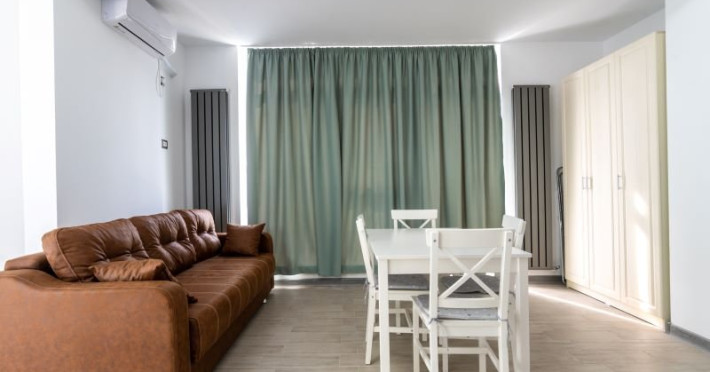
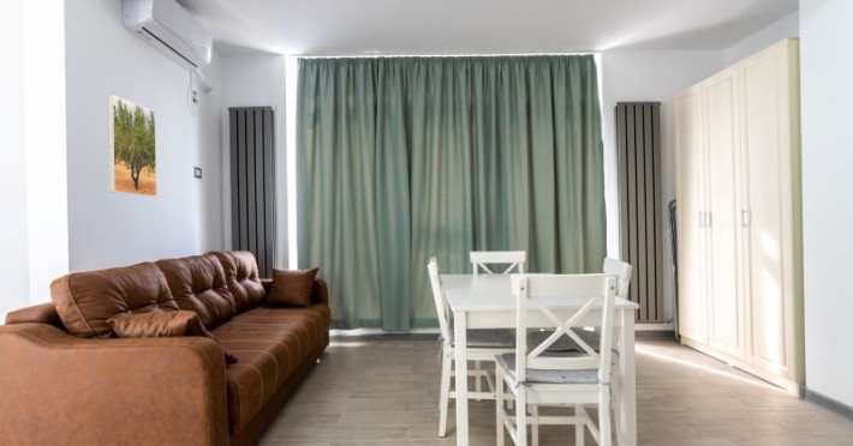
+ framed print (133, 149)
